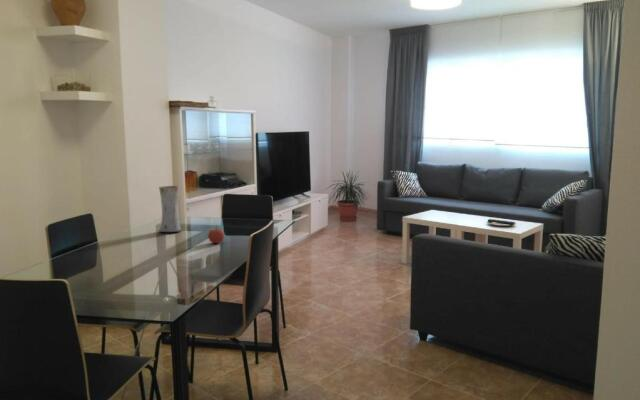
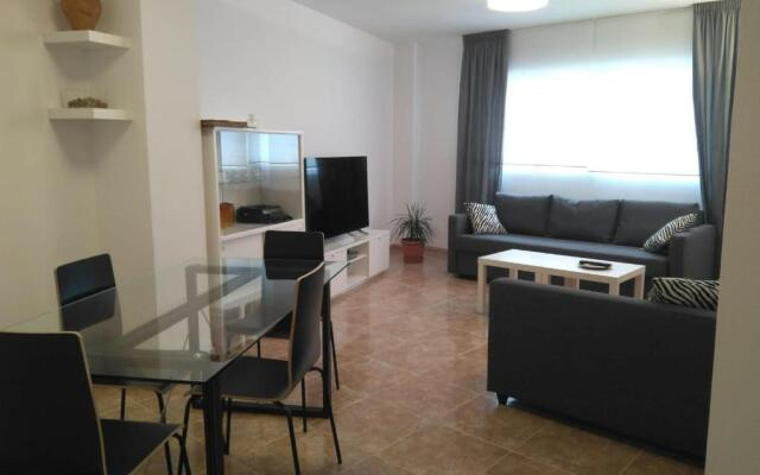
- apple (216, 234)
- vase (169, 209)
